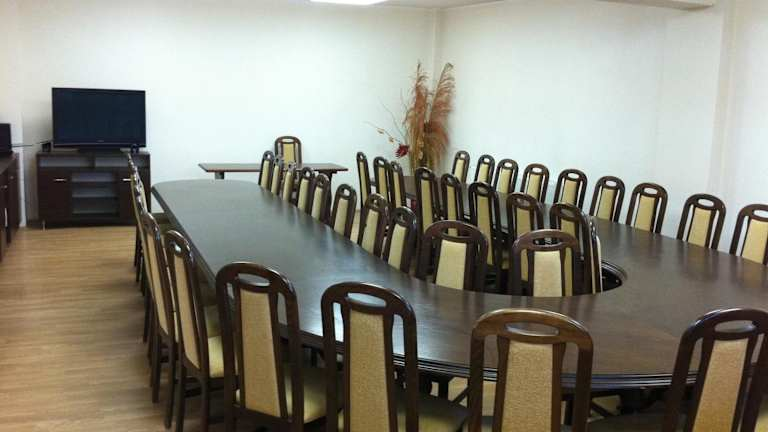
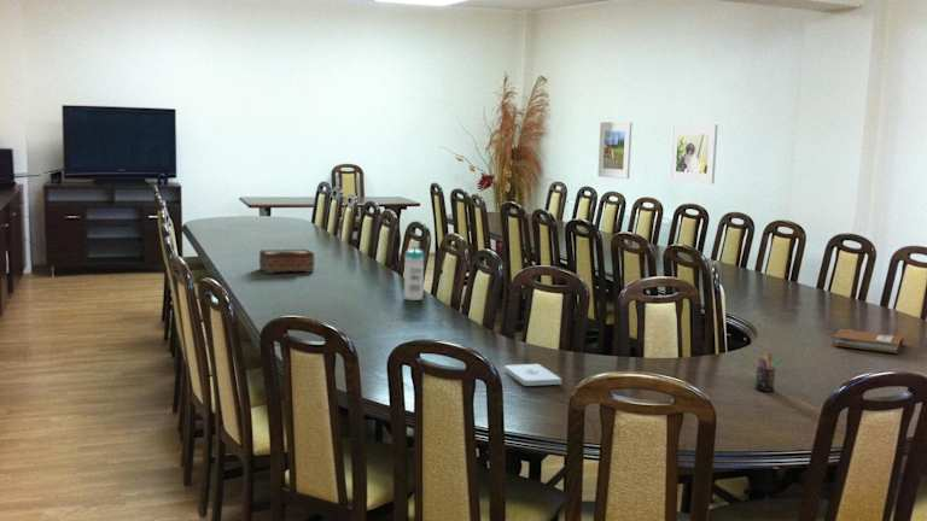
+ notepad (531, 374)
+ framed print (692, 153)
+ water bottle (413, 271)
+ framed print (614, 150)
+ notebook (869, 340)
+ pen holder (768, 370)
+ tissue box (286, 260)
